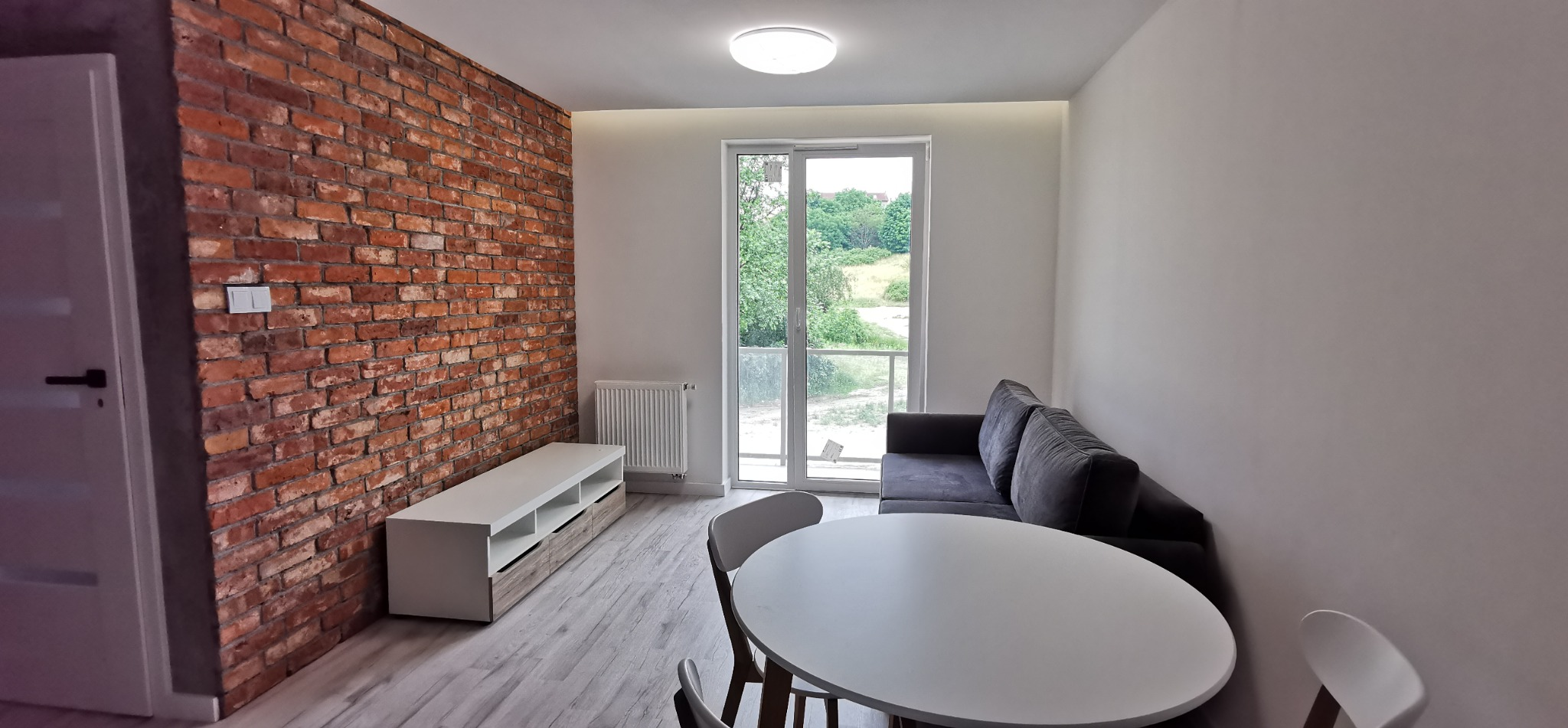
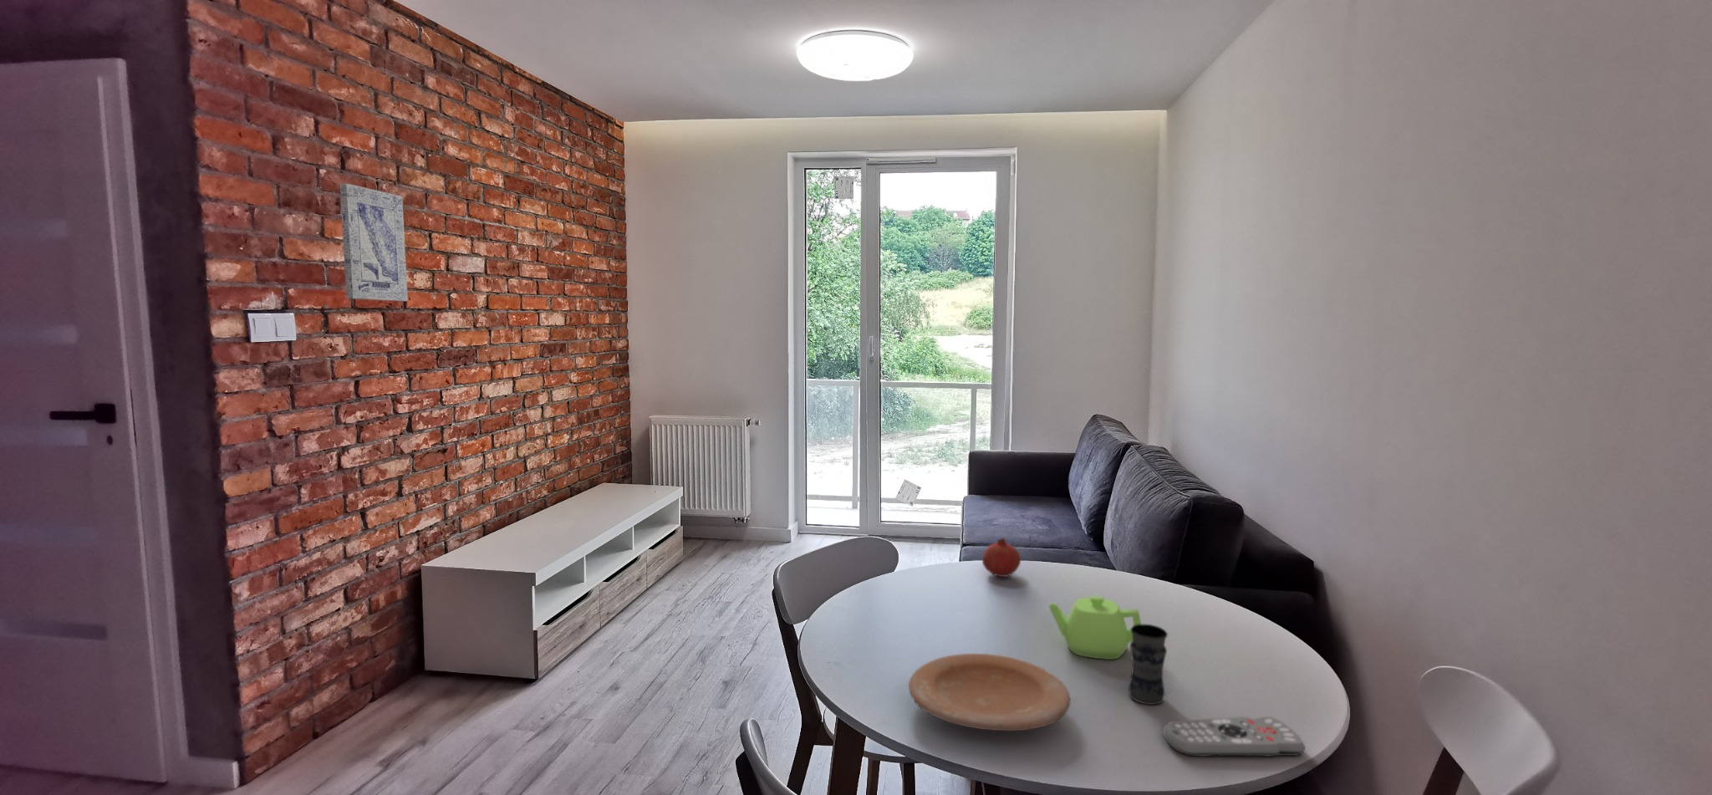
+ fruit (1000, 556)
+ teapot (1095, 622)
+ plate (987, 697)
+ jar (1146, 664)
+ remote control (1229, 737)
+ wall art (376, 245)
